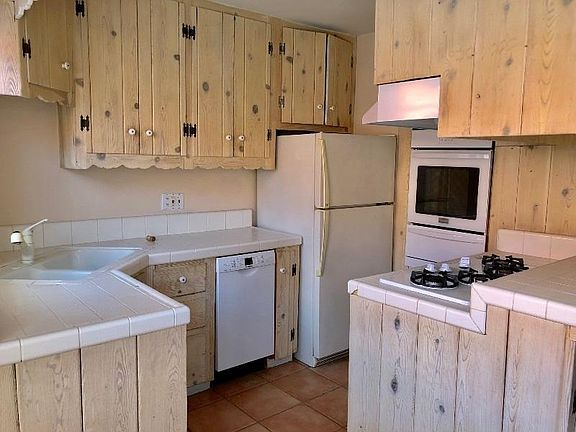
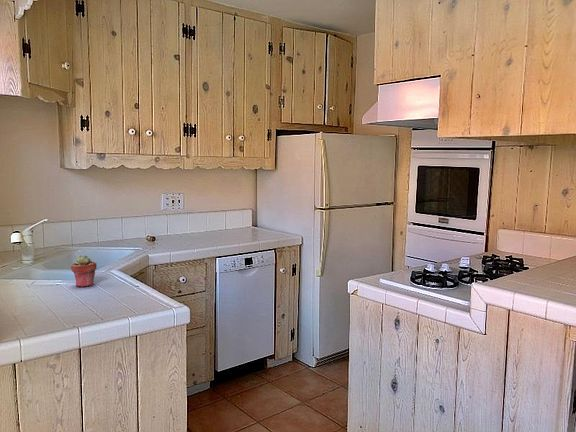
+ potted succulent (84, 269)
